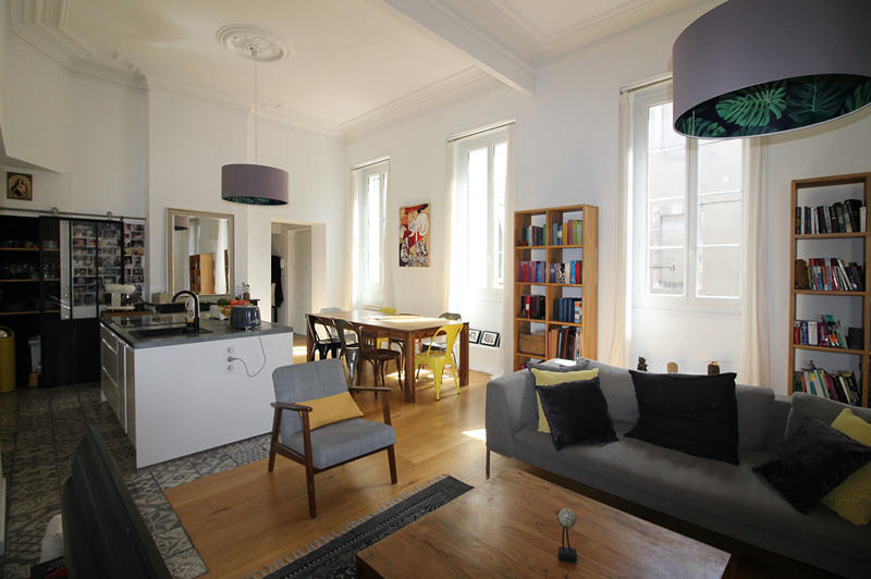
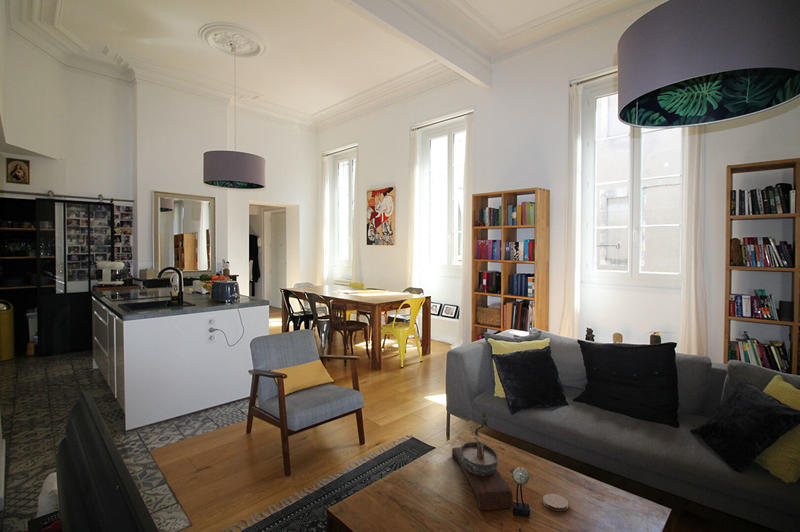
+ coaster (555, 502)
+ bonsai tree (478, 446)
